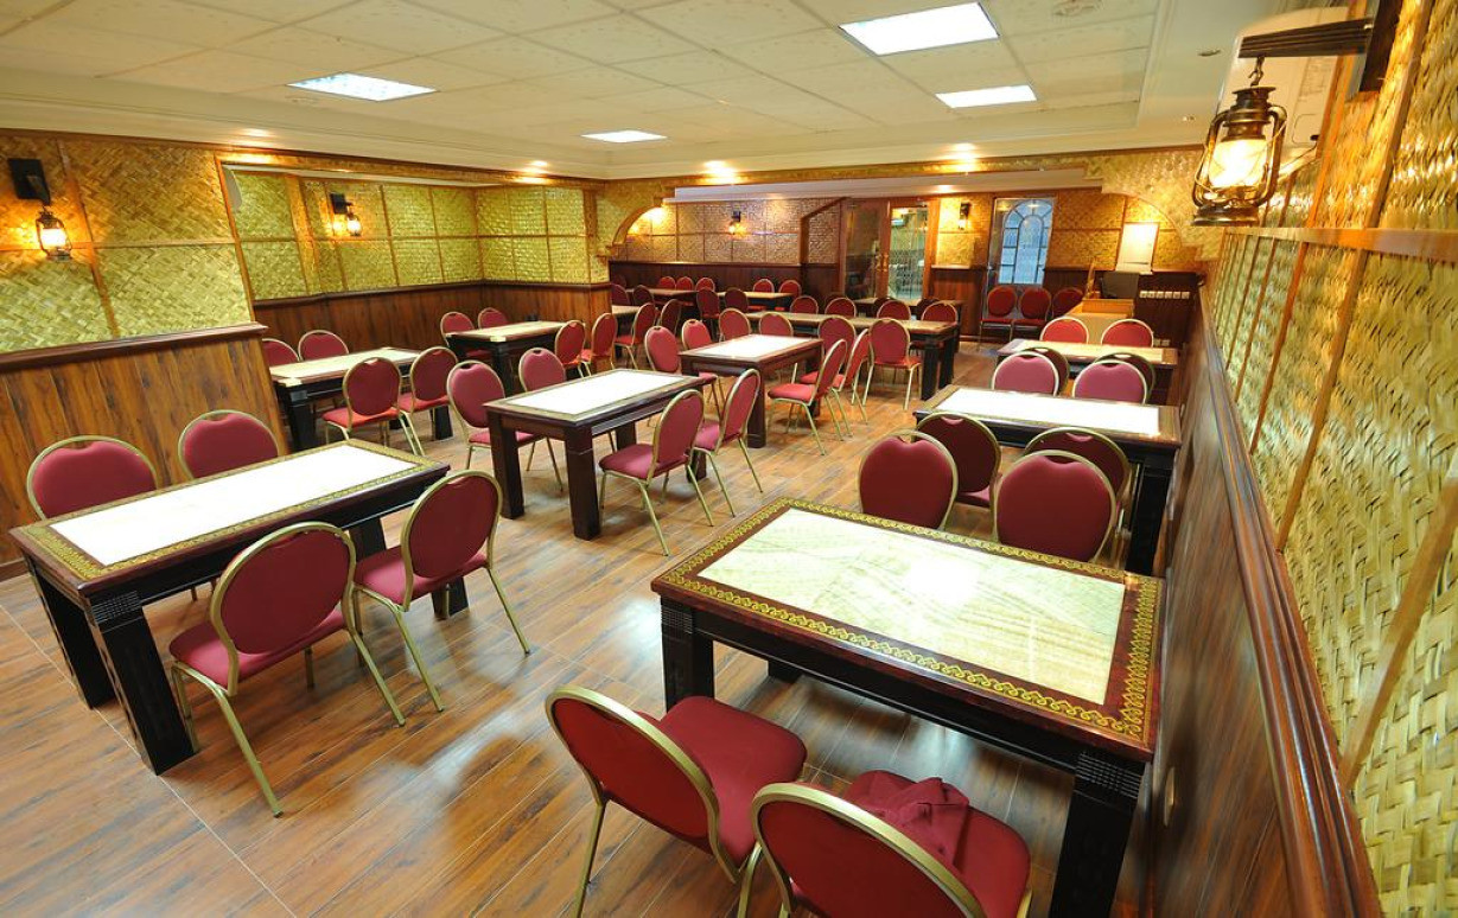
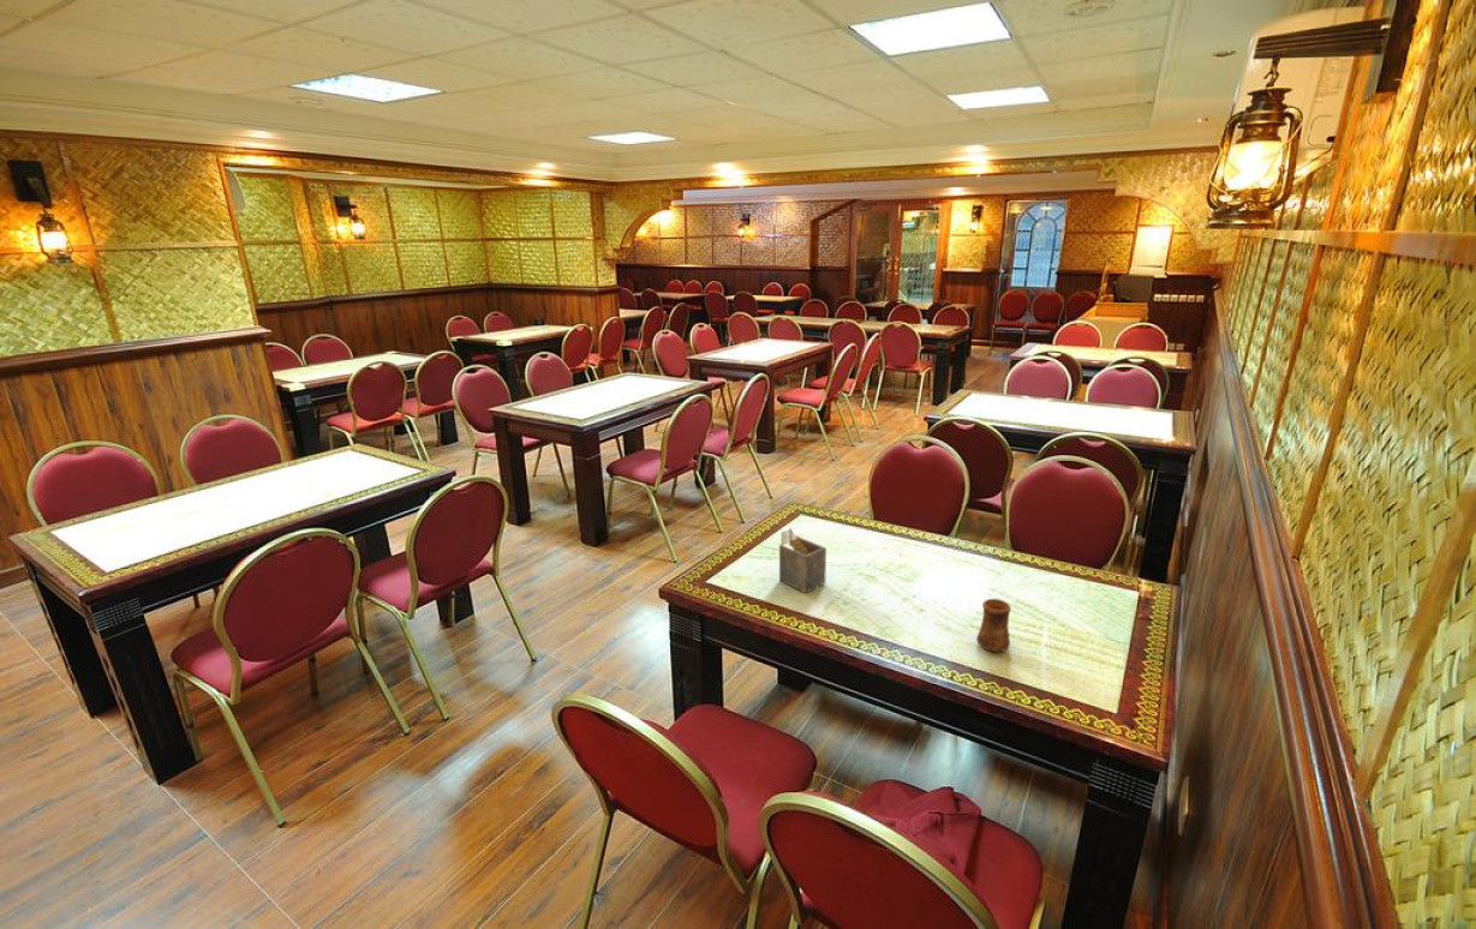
+ napkin holder (801, 557)
+ cup (994, 625)
